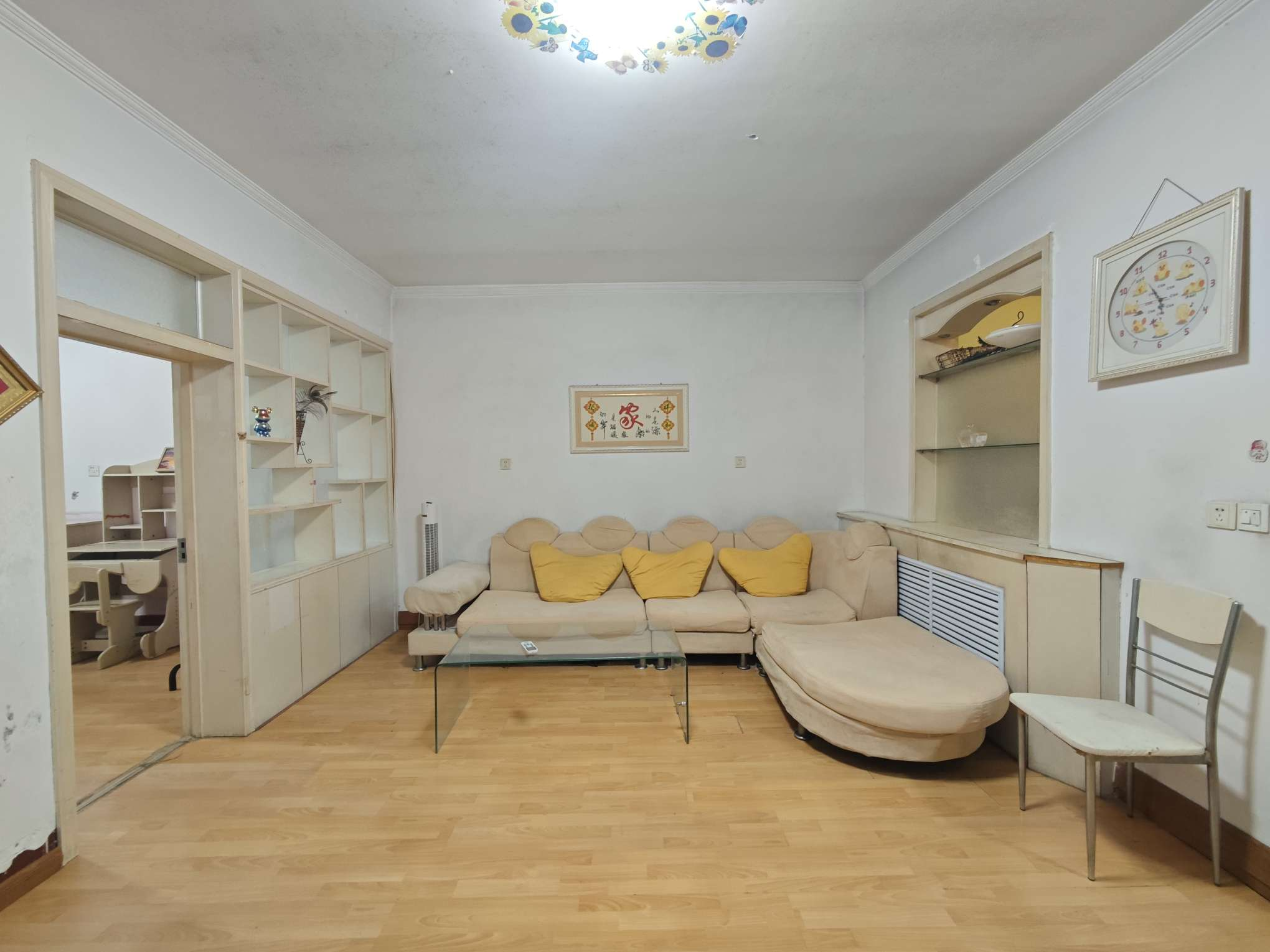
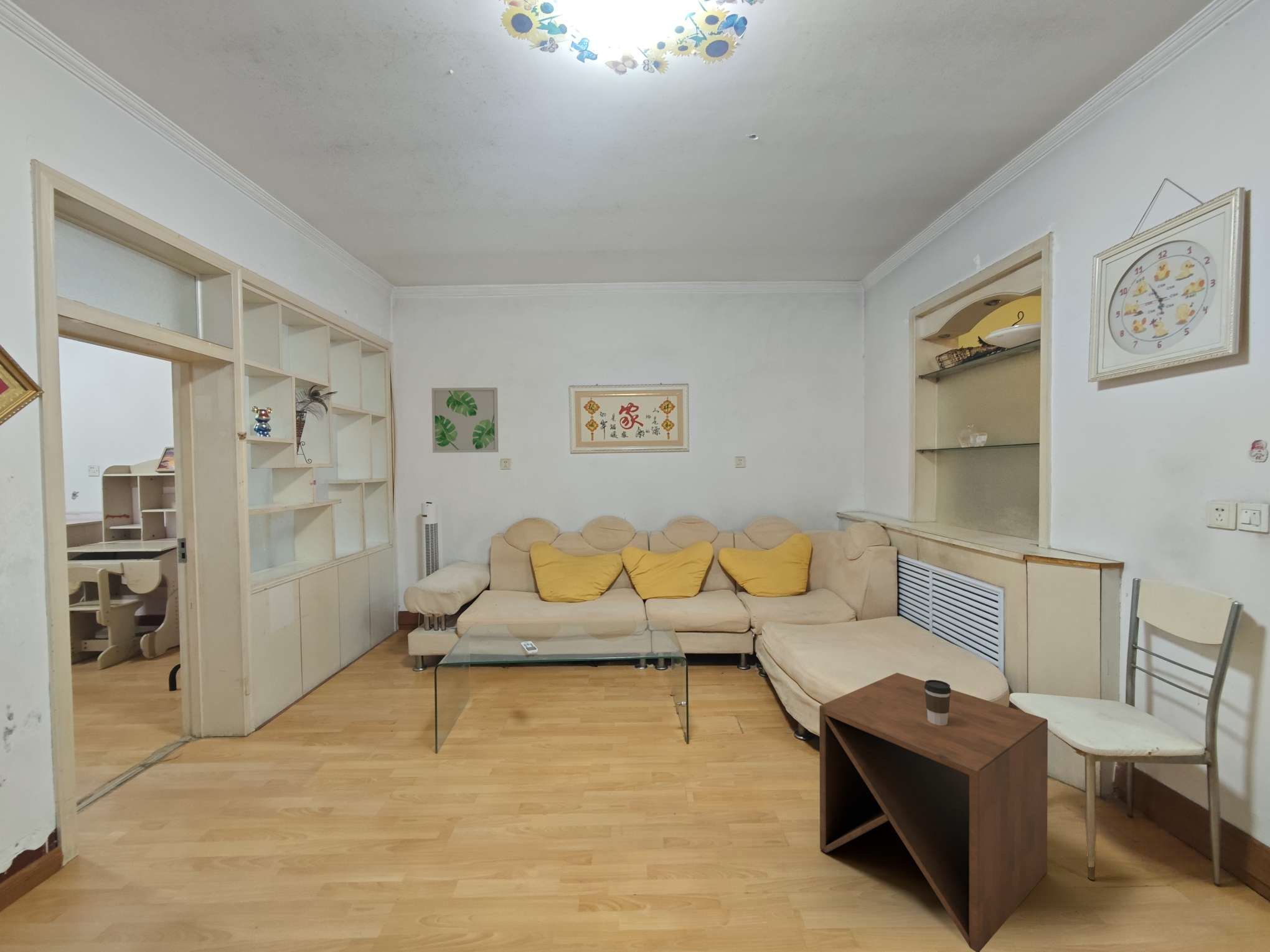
+ coffee cup (938, 702)
+ wall art (465, 420)
+ side table (929, 786)
